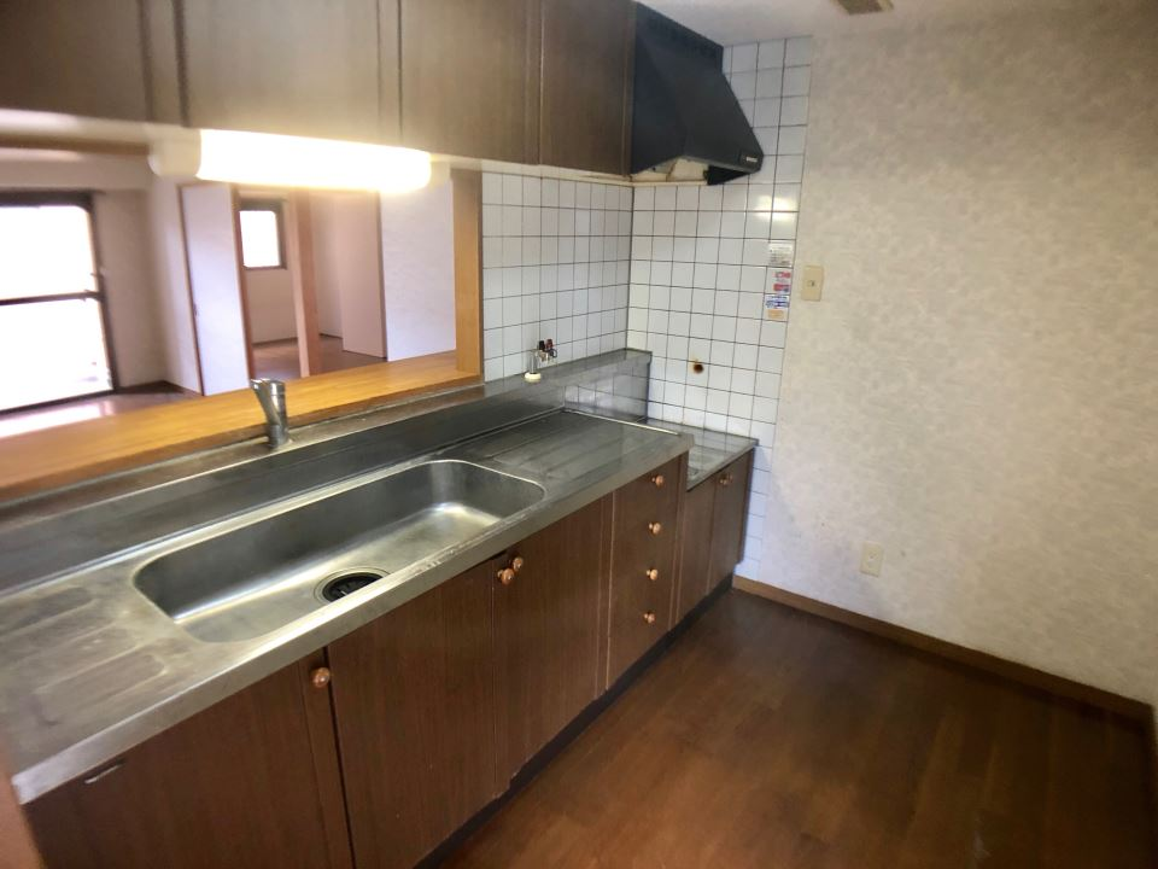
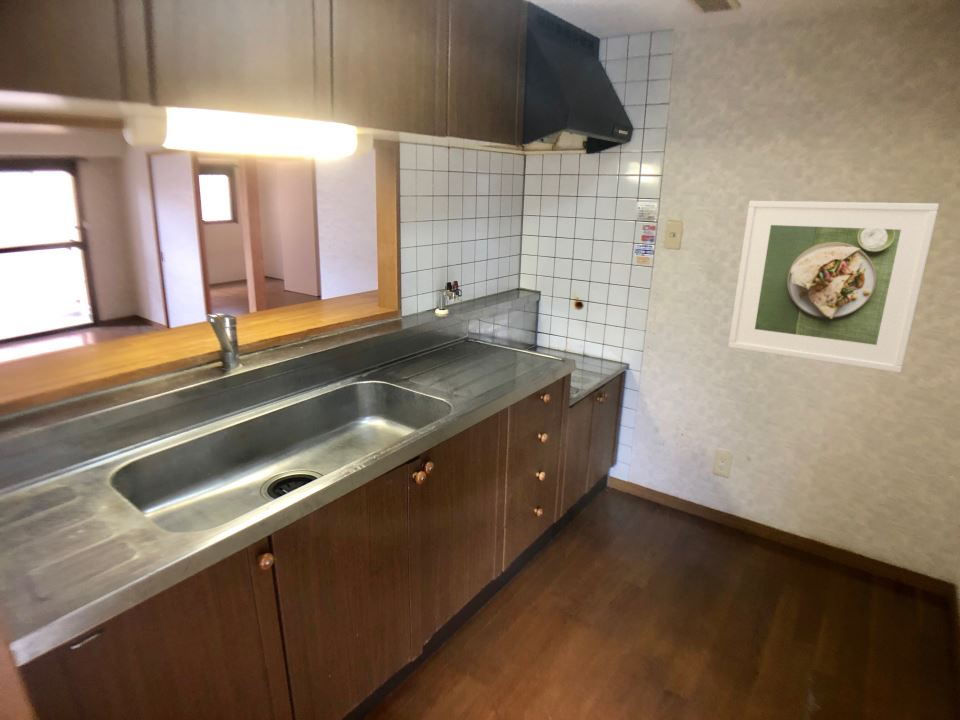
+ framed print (822, 283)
